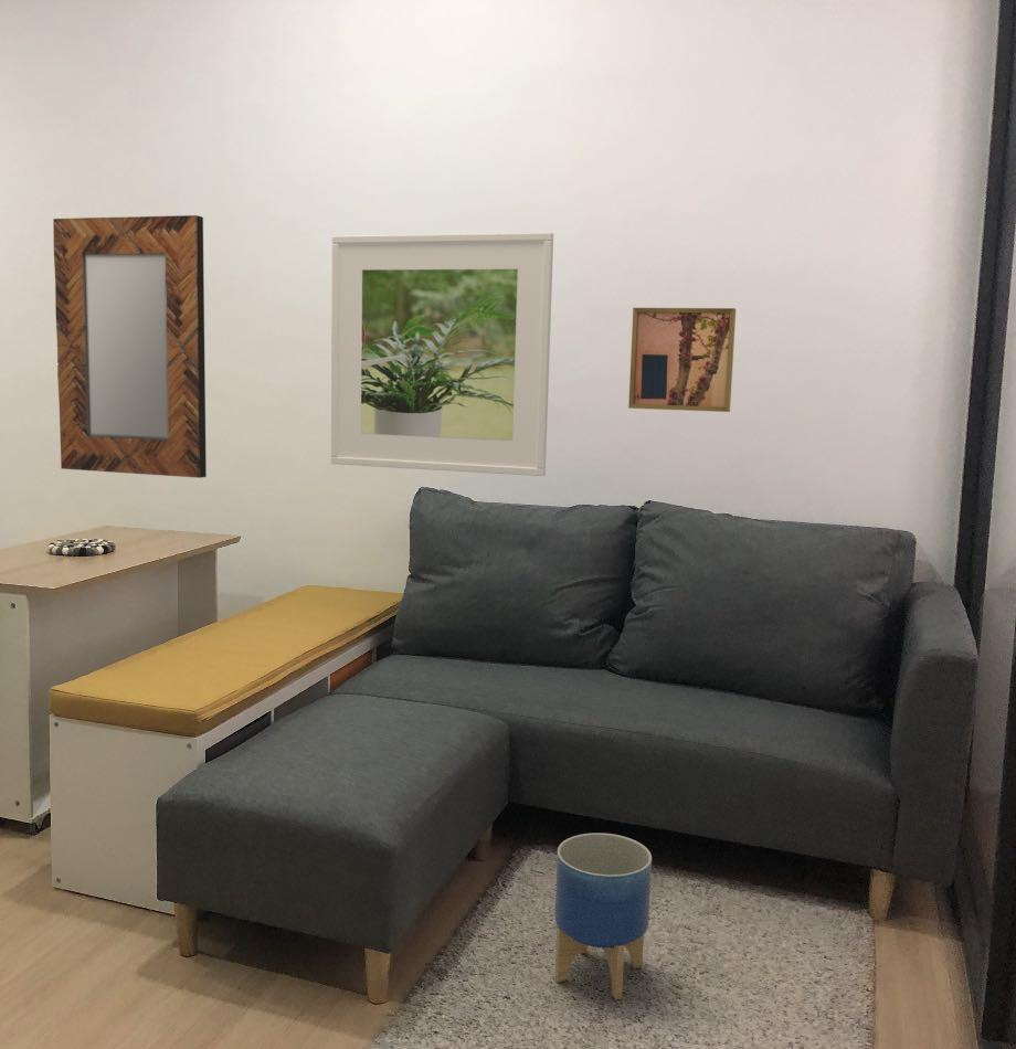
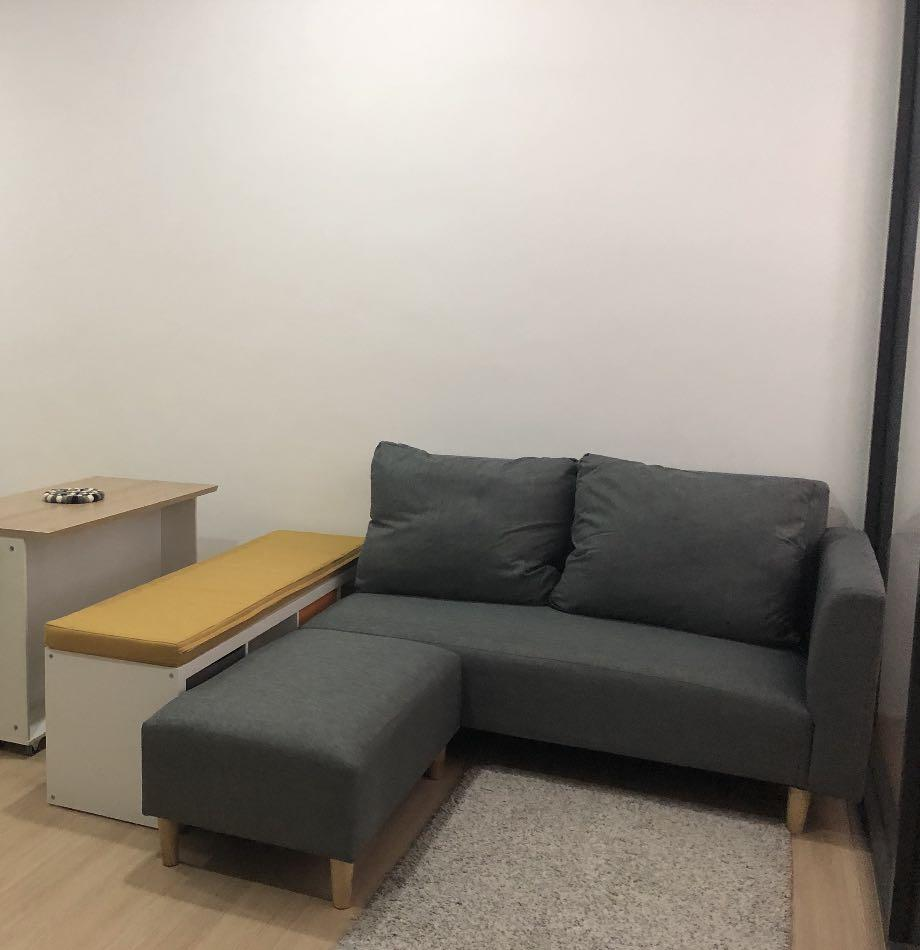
- planter (601, 913)
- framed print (436, 353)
- wall art (681, 359)
- home mirror (128, 347)
